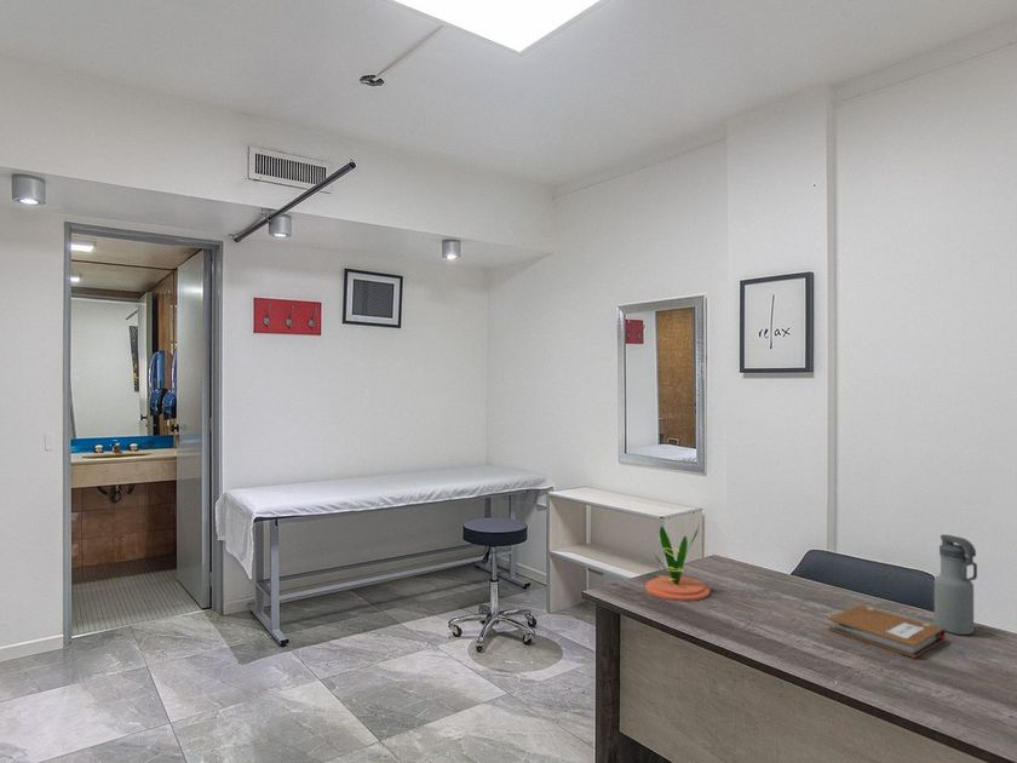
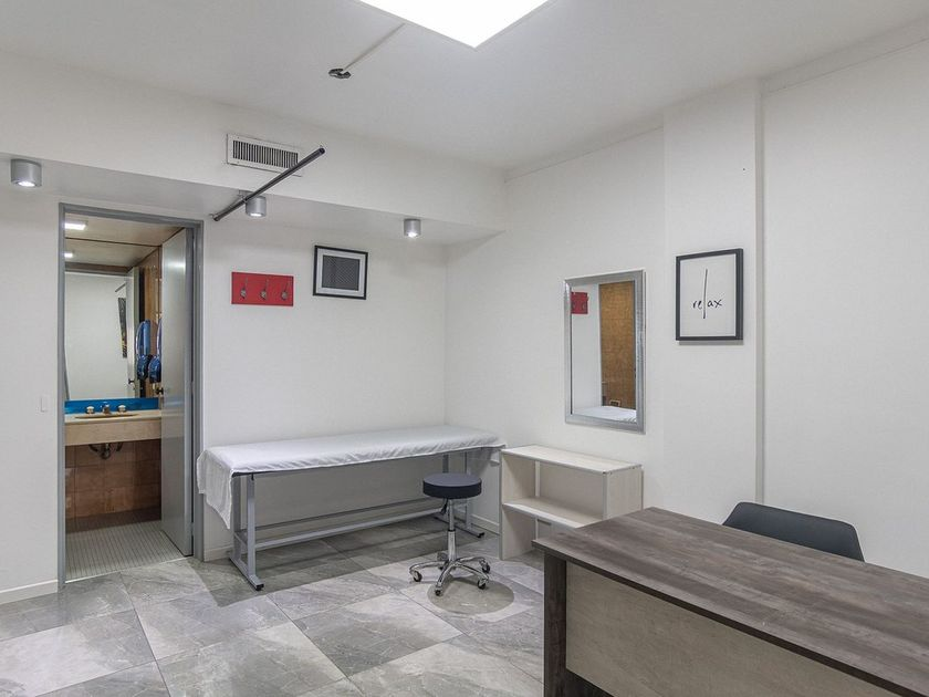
- notebook (887, 629)
- water bottle (954, 583)
- plant (674, 556)
